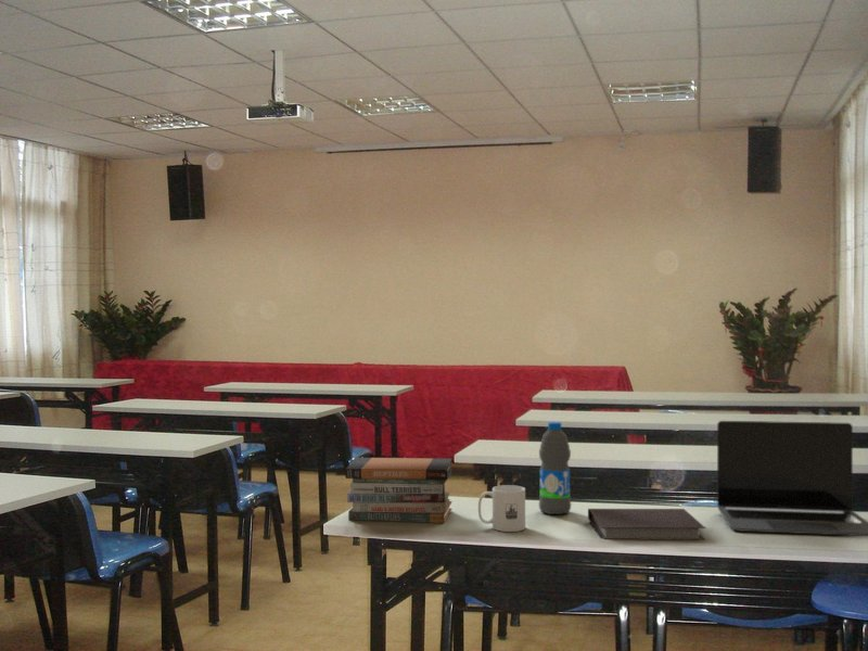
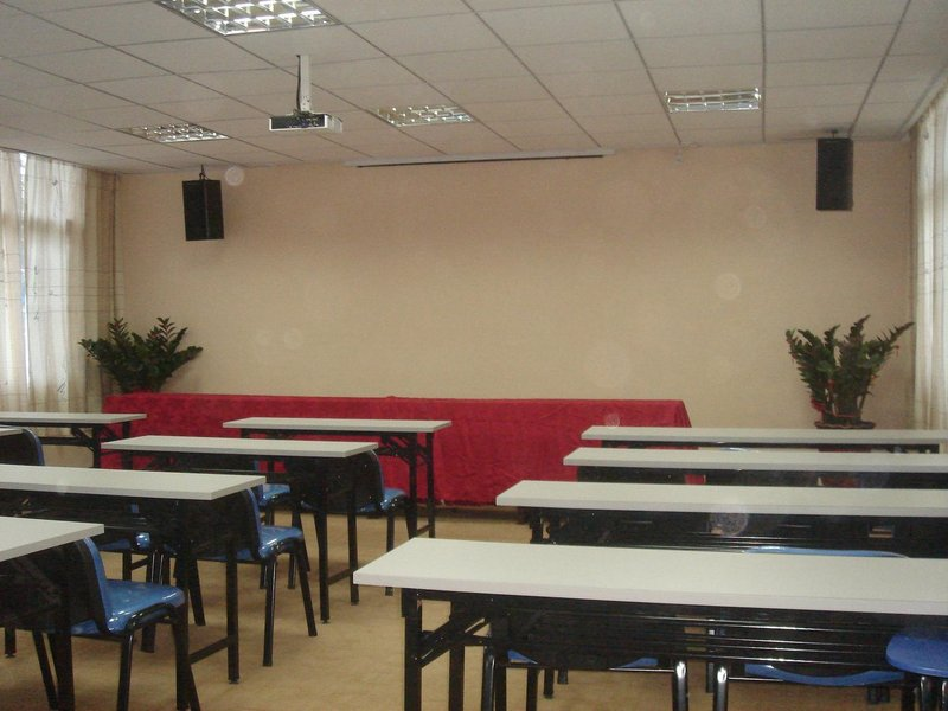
- laptop (794, 475)
- mug (501, 508)
- water bottle (554, 467)
- notebook (643, 523)
- book stack (399, 488)
